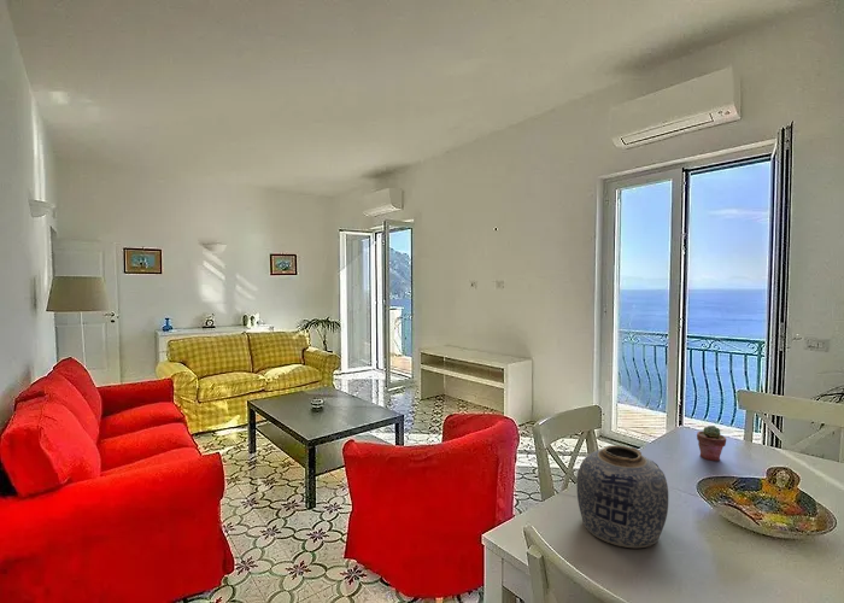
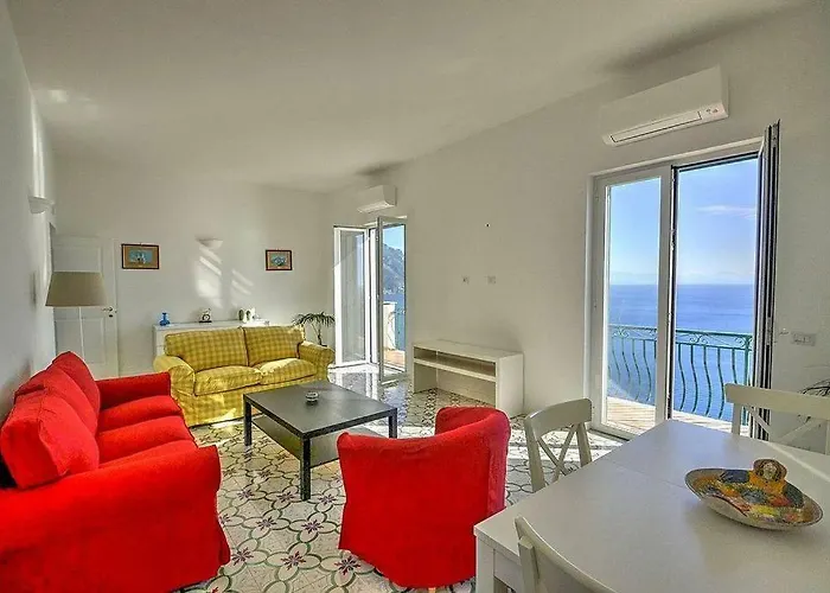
- vase (620, 490)
- potted succulent (710, 441)
